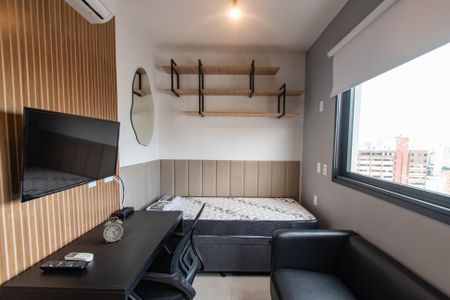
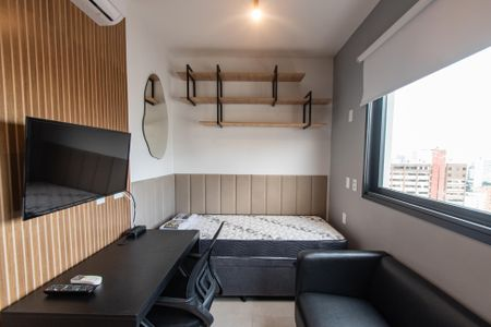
- alarm clock (113, 229)
